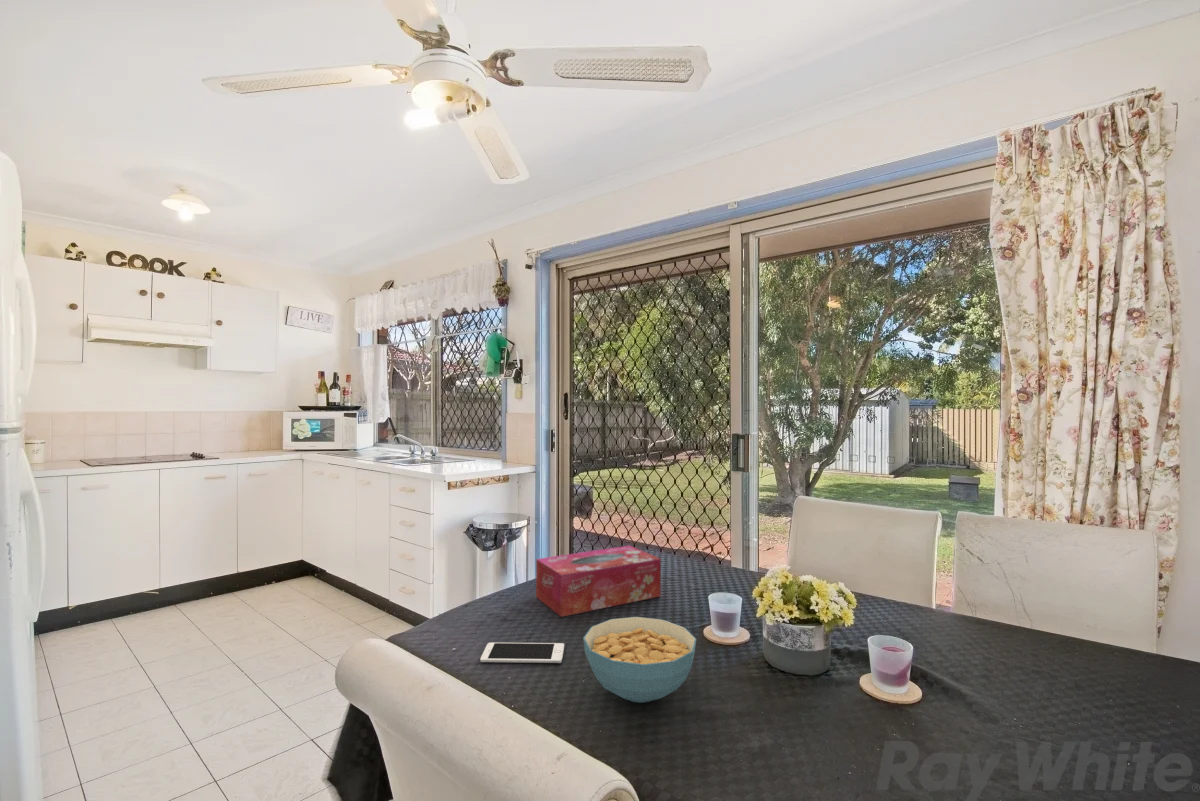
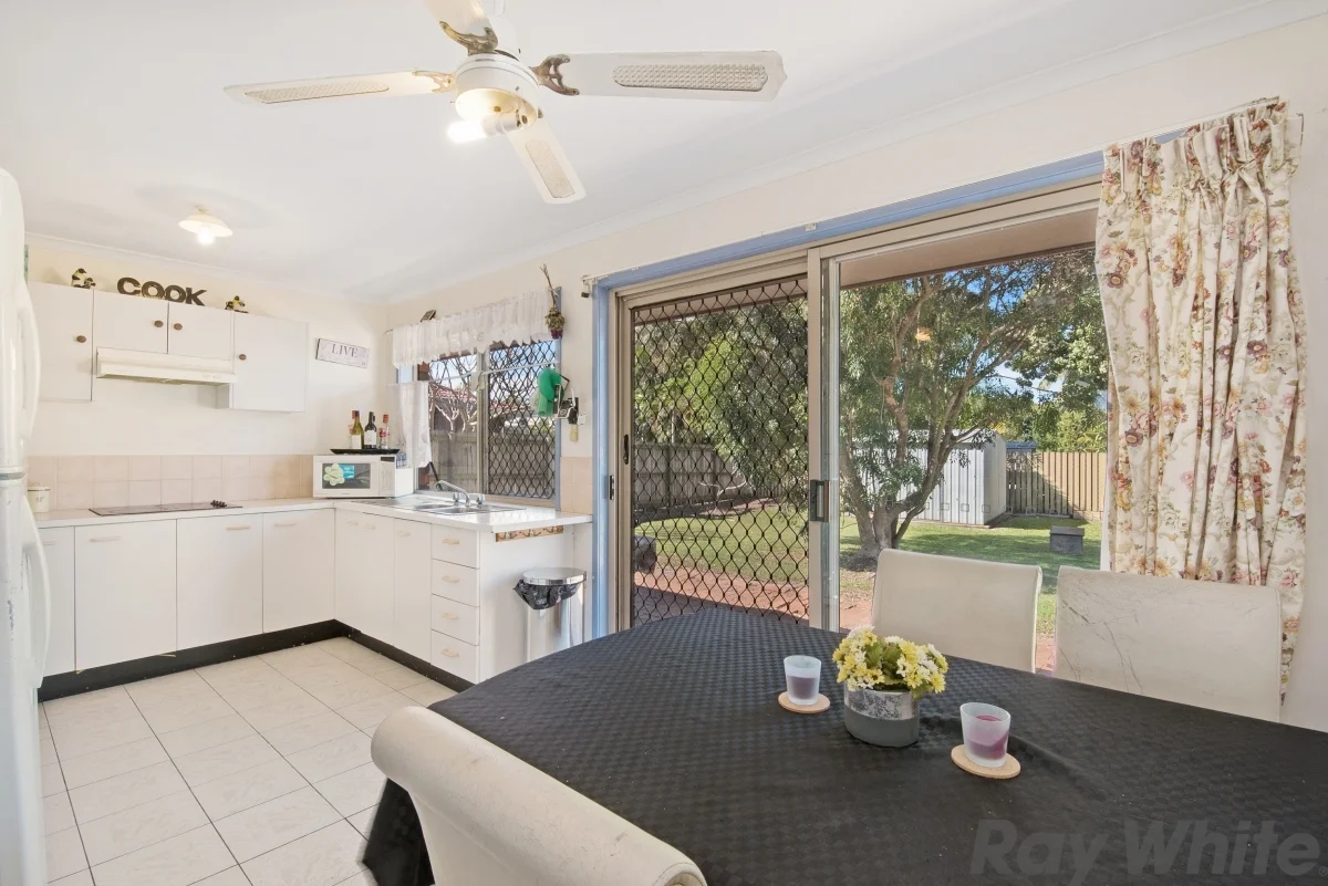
- cell phone (523, 652)
- cereal bowl (639, 666)
- tissue box (598, 577)
